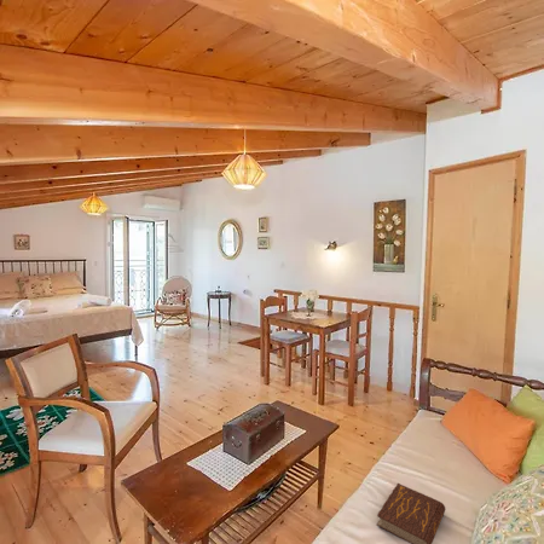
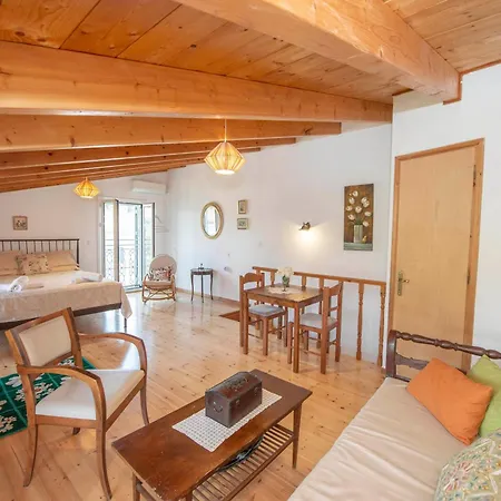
- book (411, 514)
